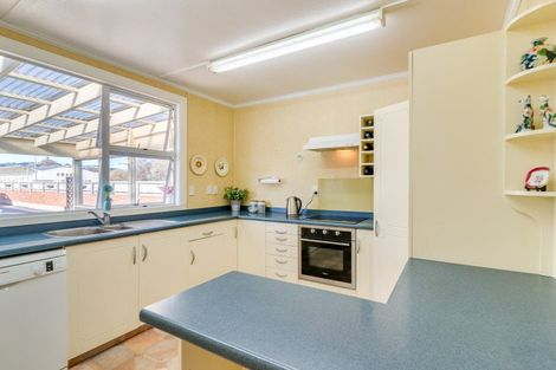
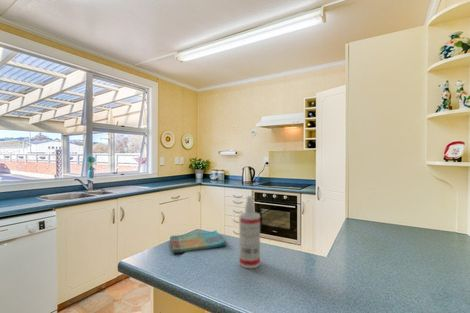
+ dish towel (197, 240)
+ spray bottle (249, 229)
